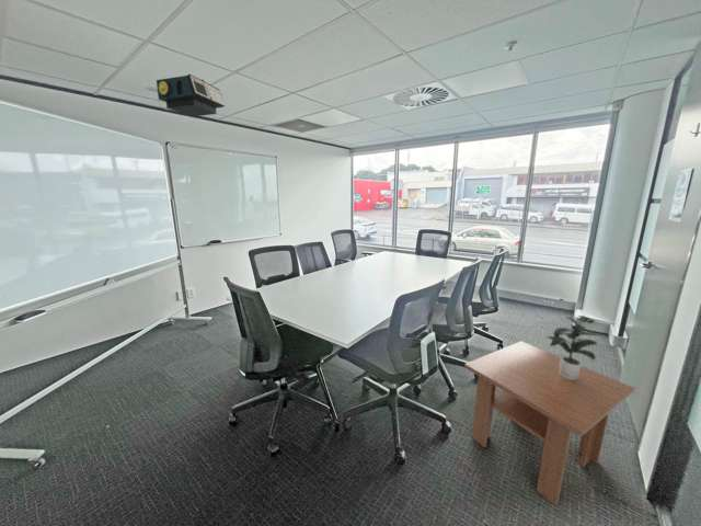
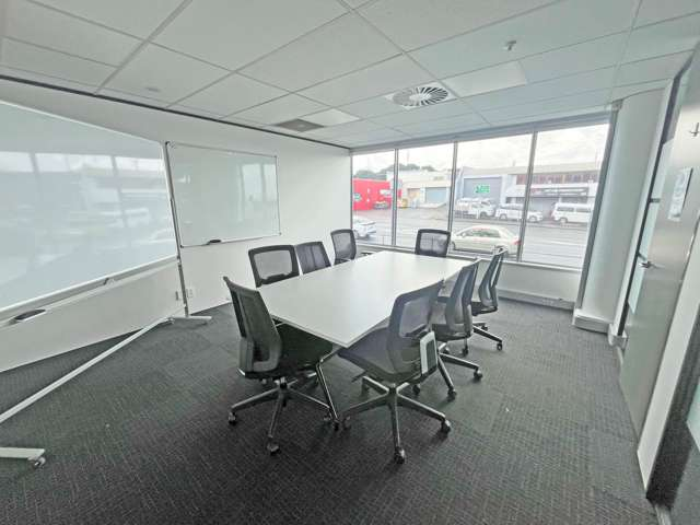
- coffee table (537, 413)
- potted plant (567, 345)
- projector (192, 94)
